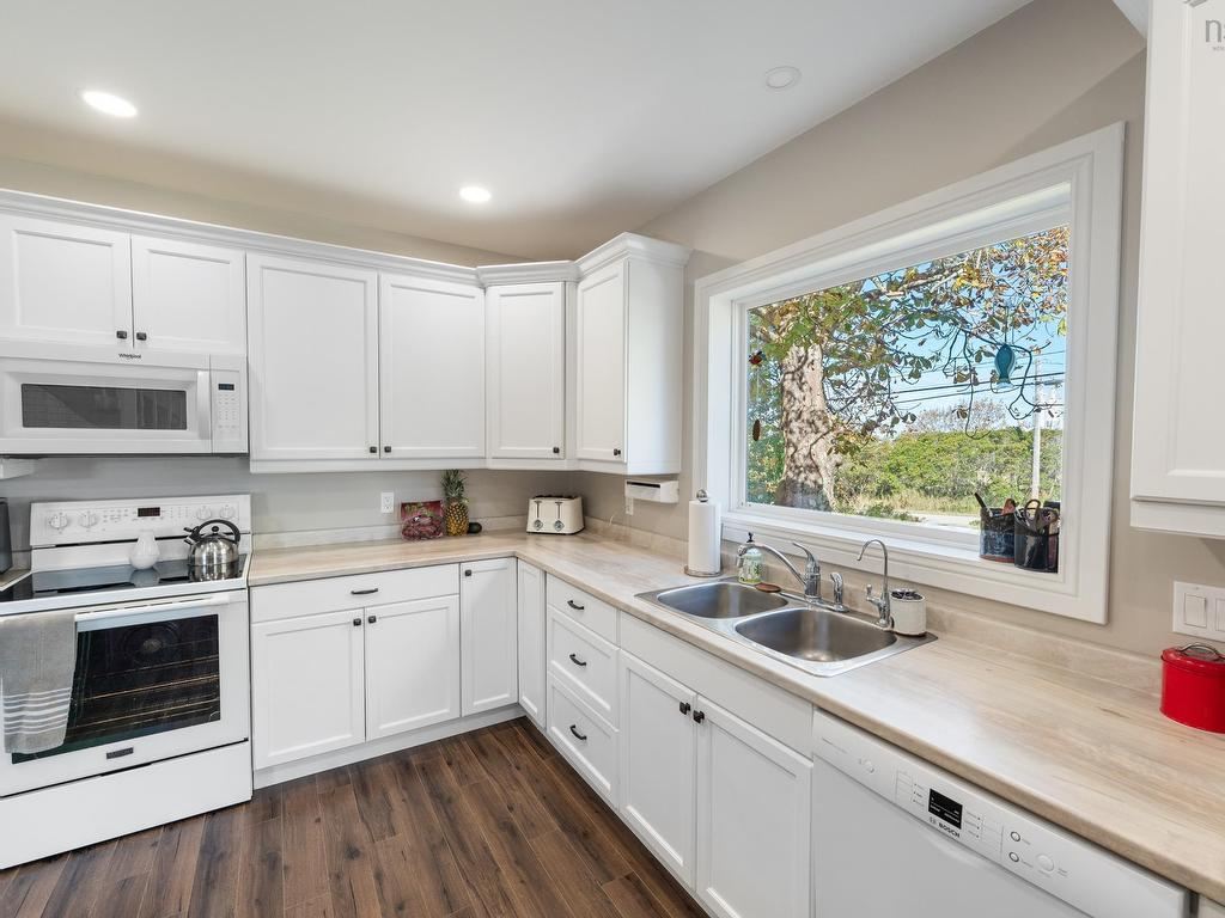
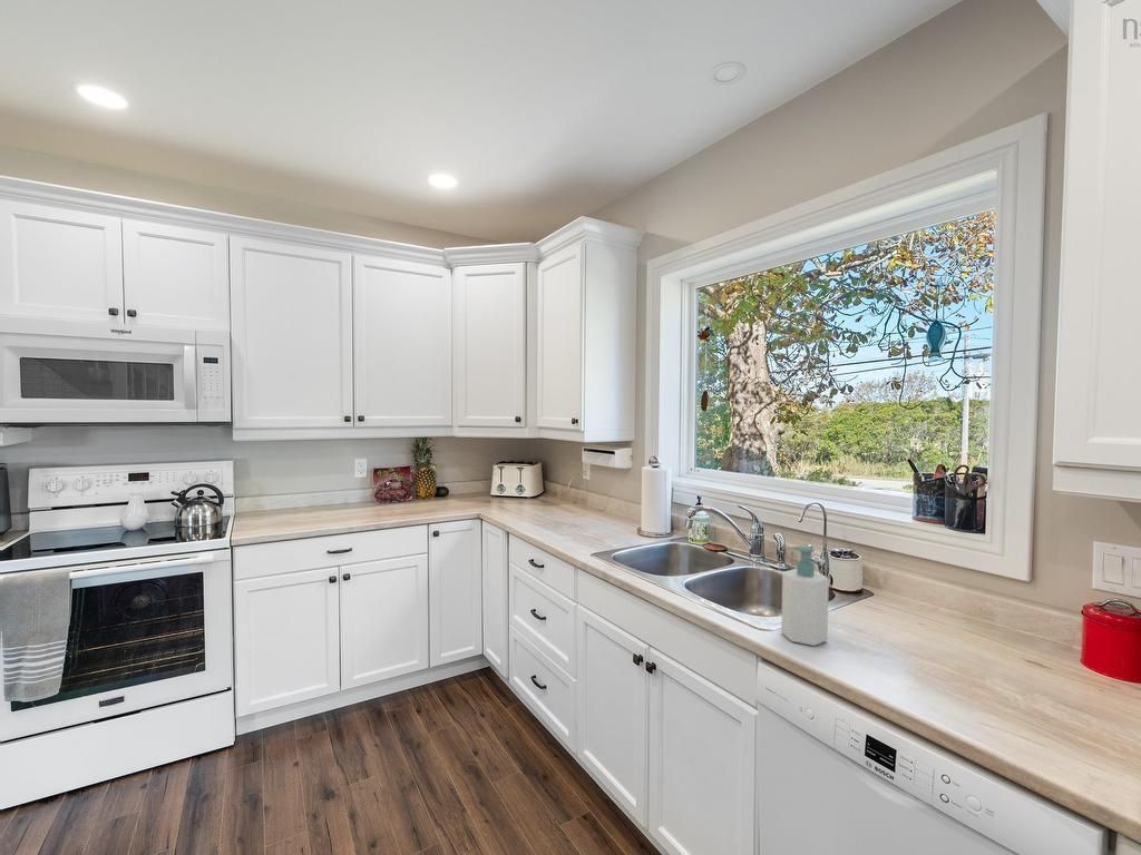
+ soap bottle (804, 592)
